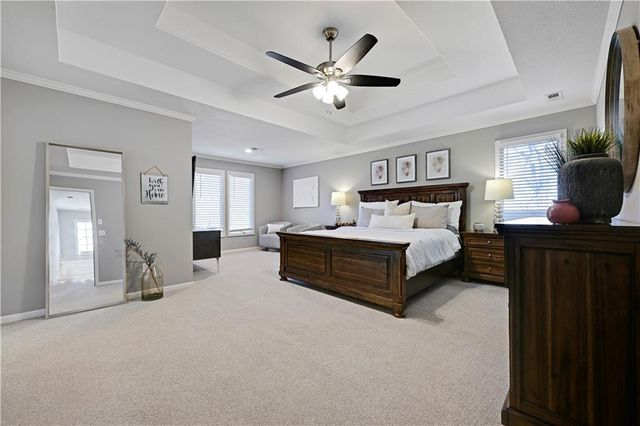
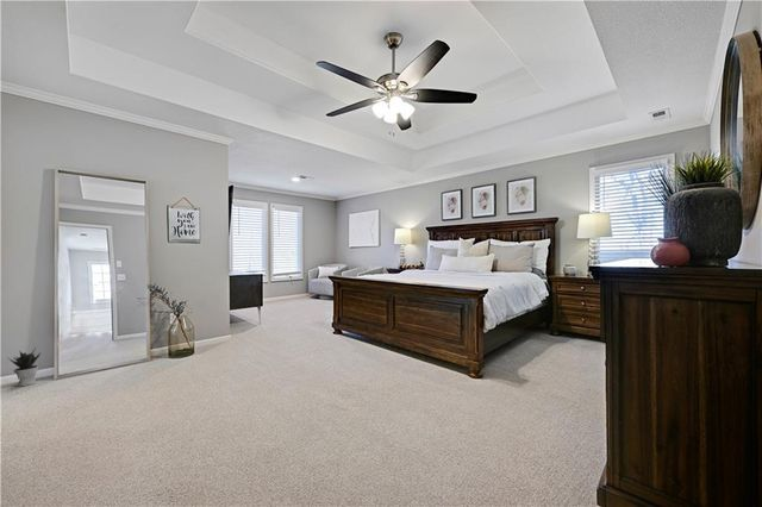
+ potted plant (24, 367)
